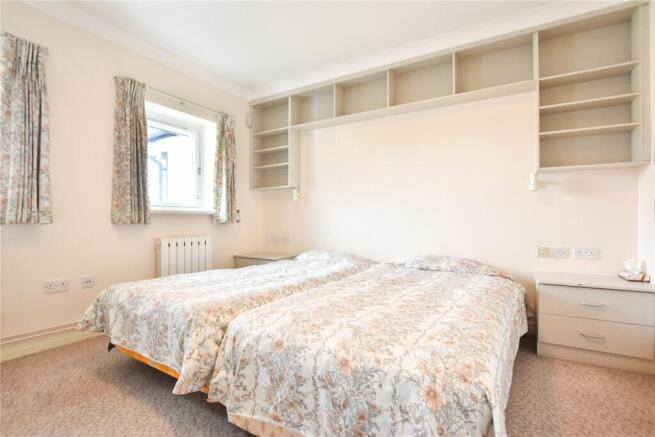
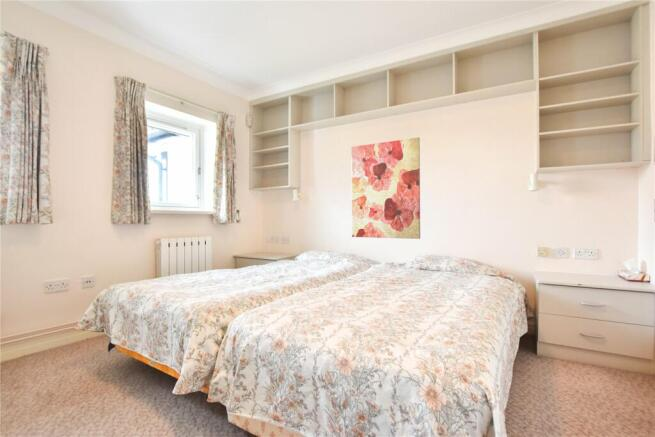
+ wall art (383, 190)
